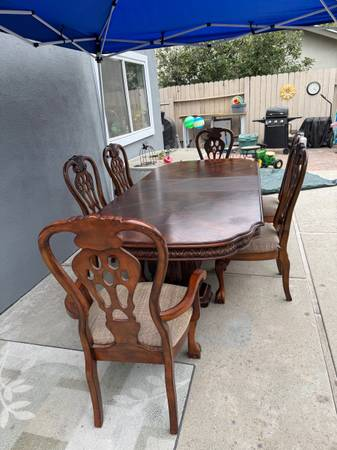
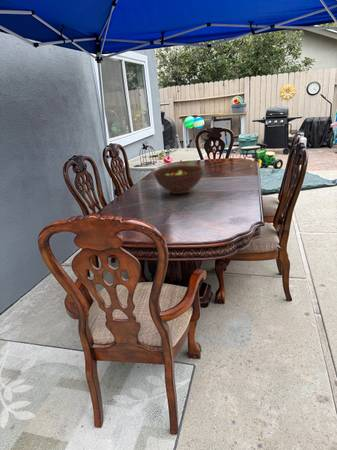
+ fruit bowl (178, 181)
